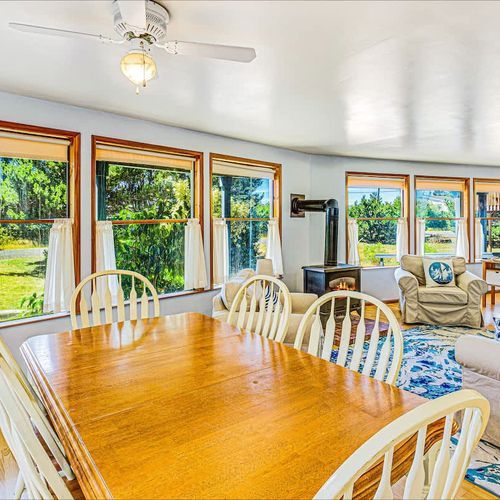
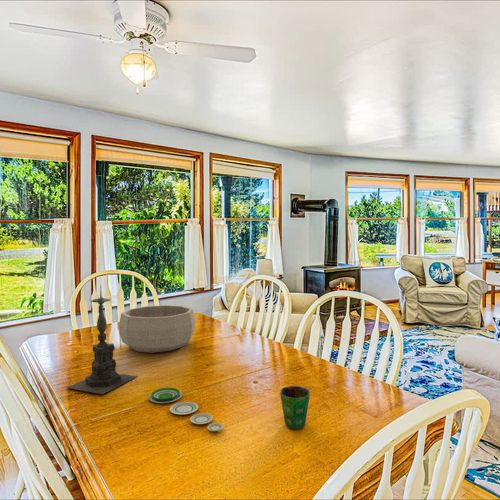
+ candle holder (102, 333)
+ cup (292, 406)
+ decorative bowl (158, 328)
+ plate (185, 407)
